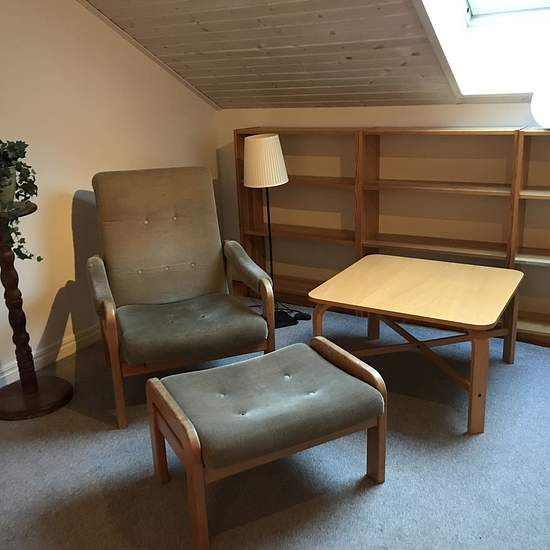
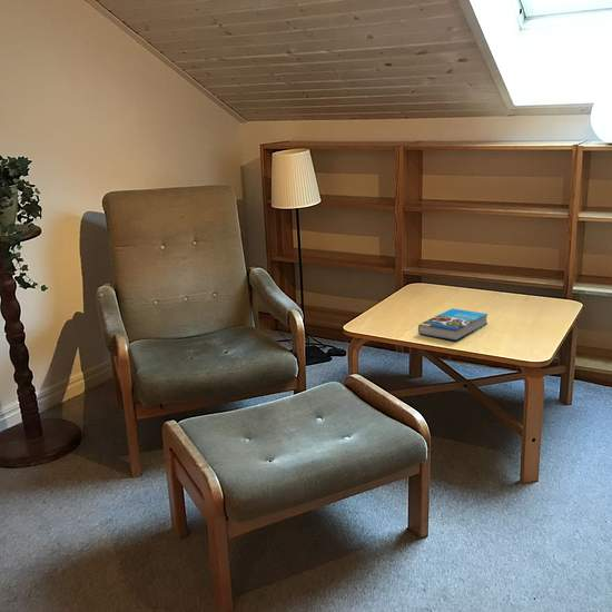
+ book (453, 323)
